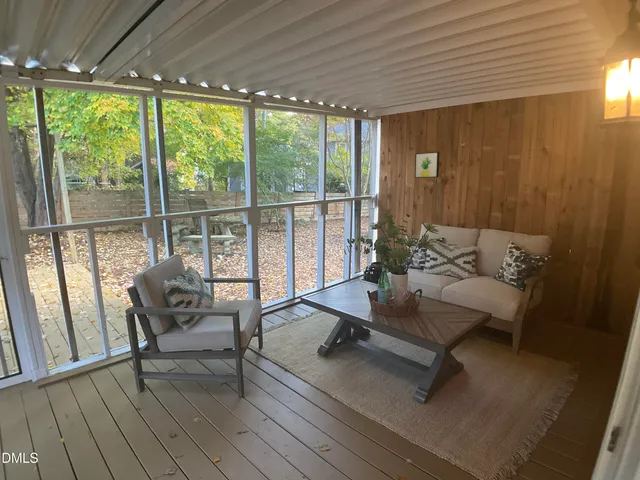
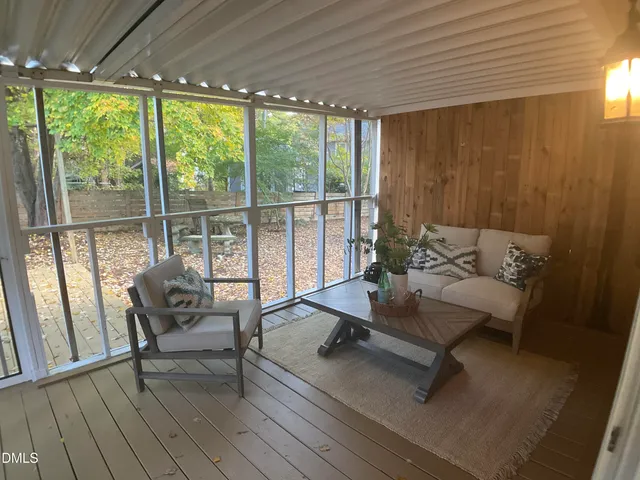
- wall art (426, 165)
